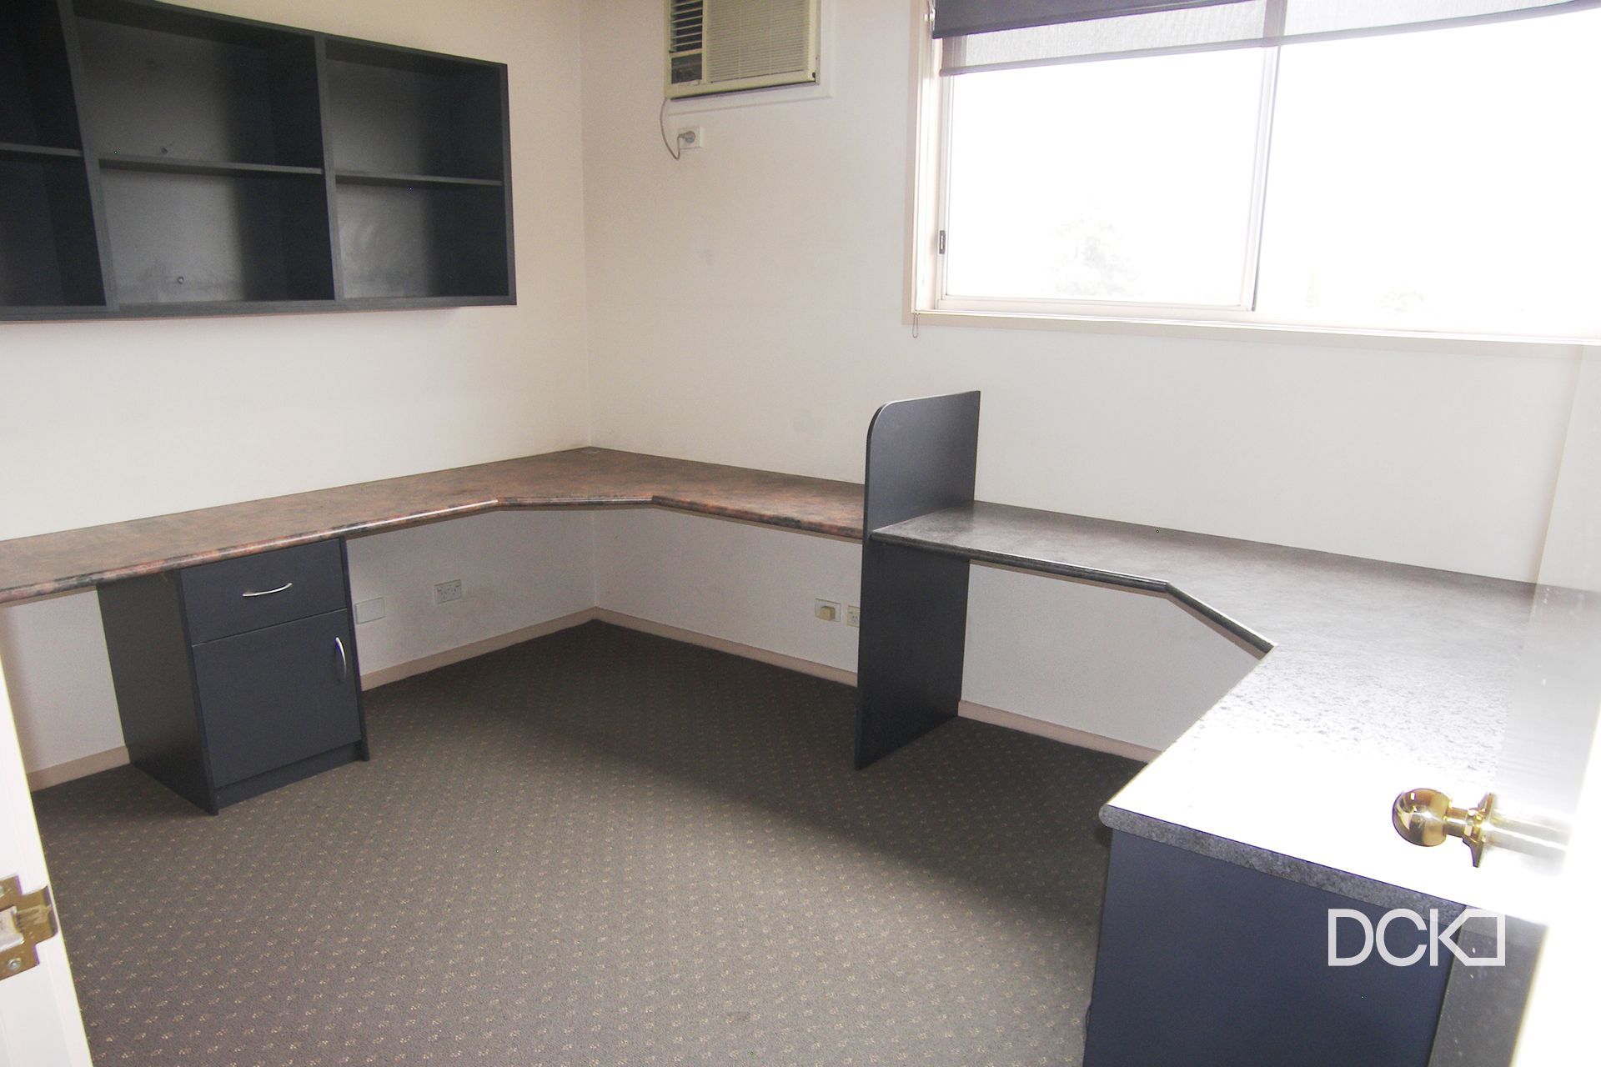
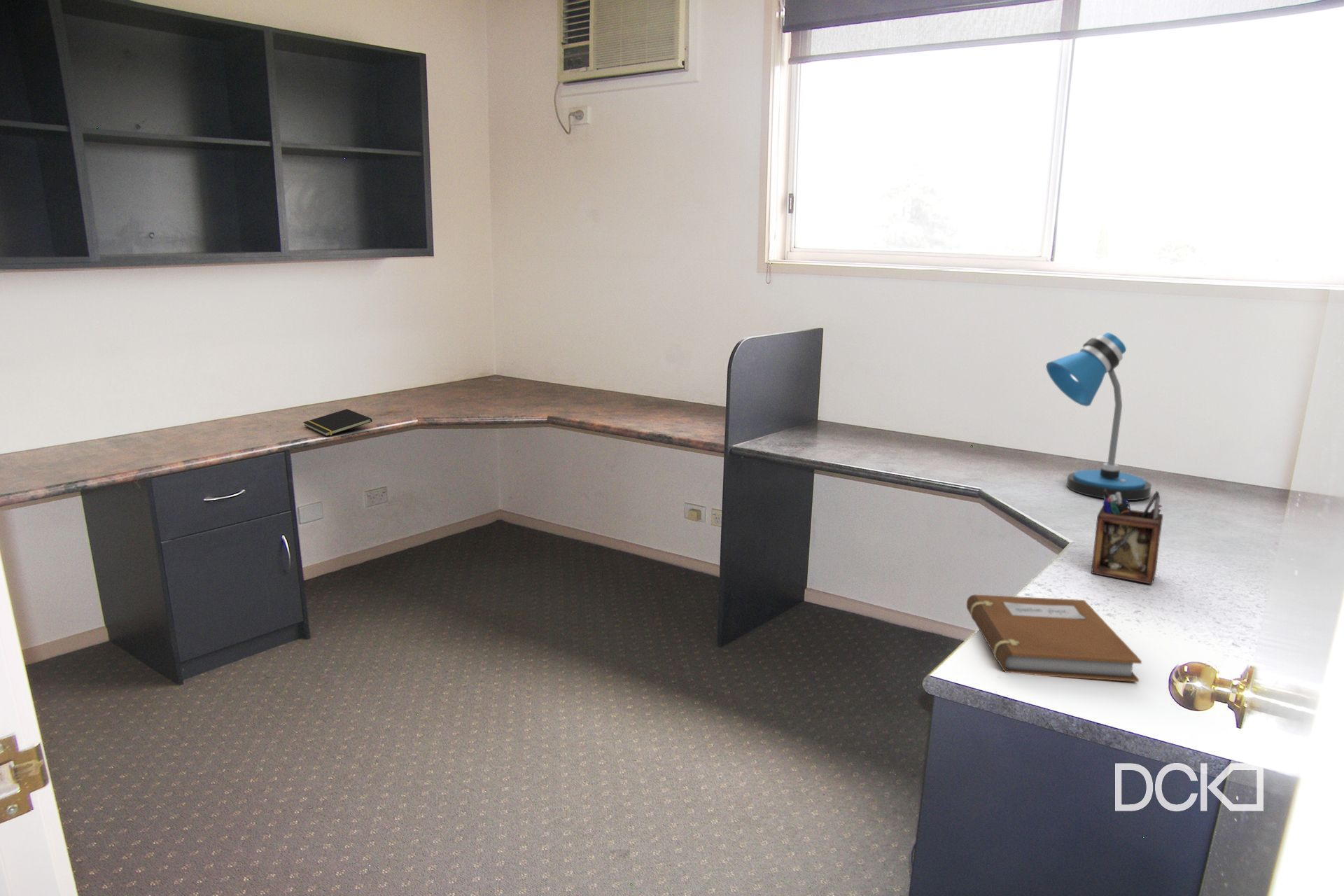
+ desk lamp (1114, 414)
+ notebook (1044, 632)
+ desk organizer (1128, 533)
+ notepad (337, 421)
